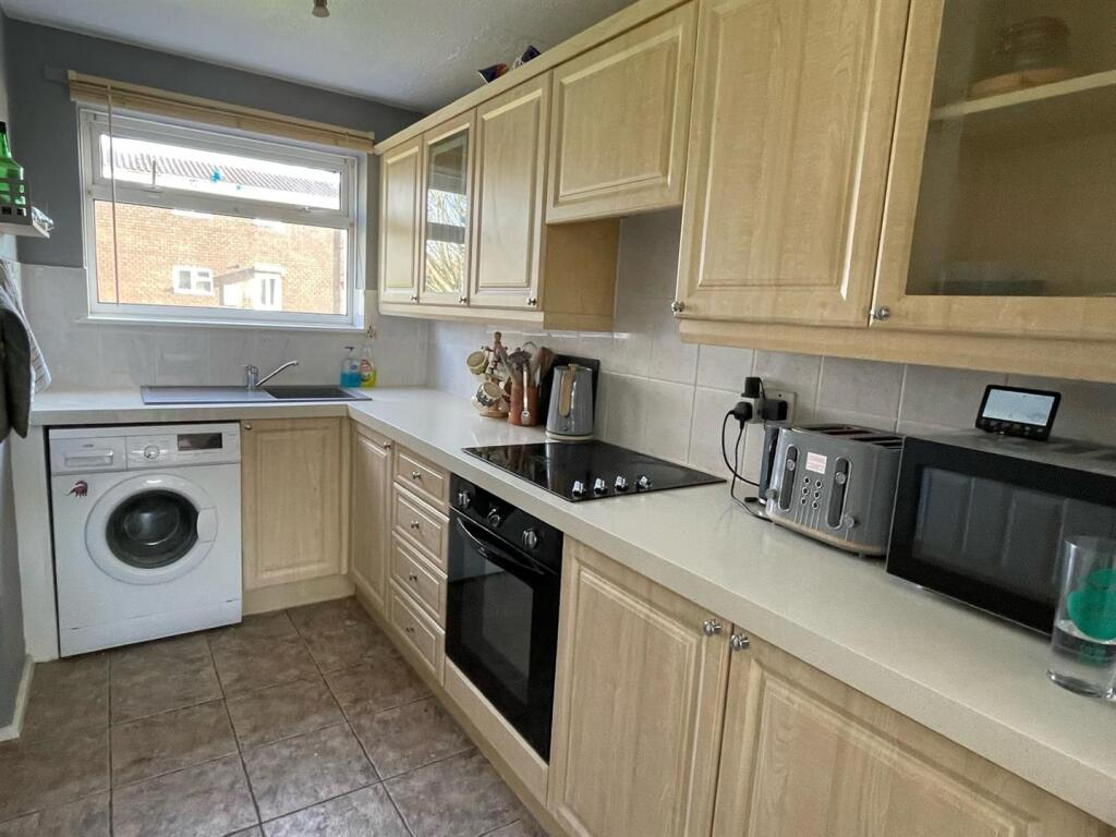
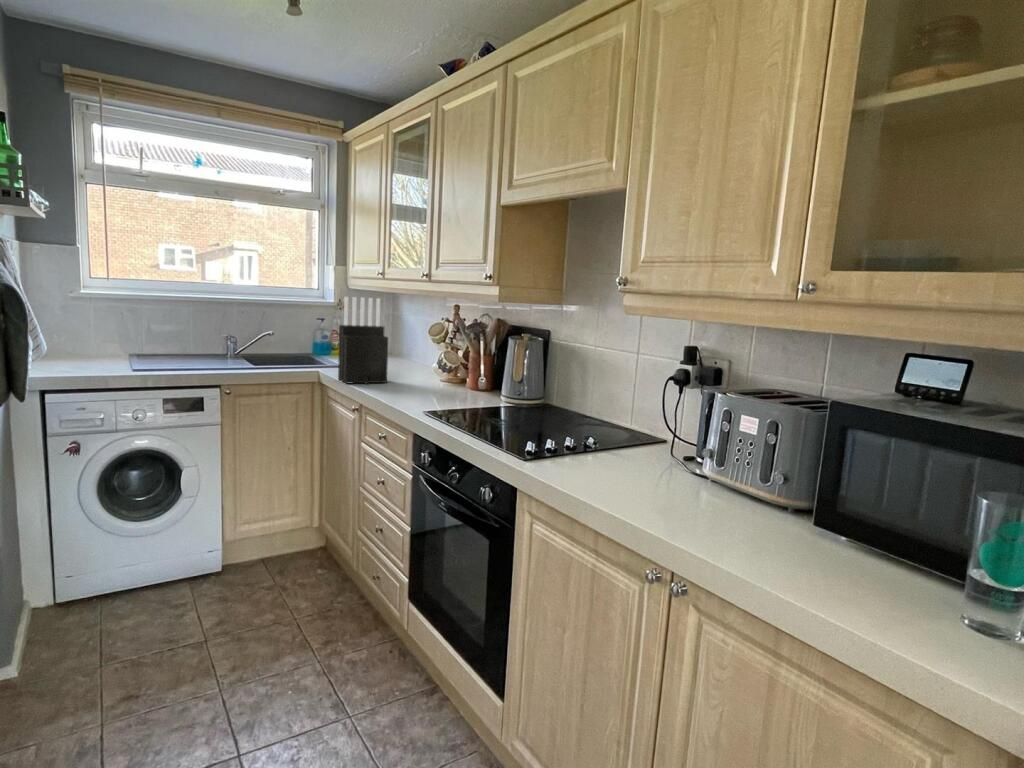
+ knife block (364, 340)
